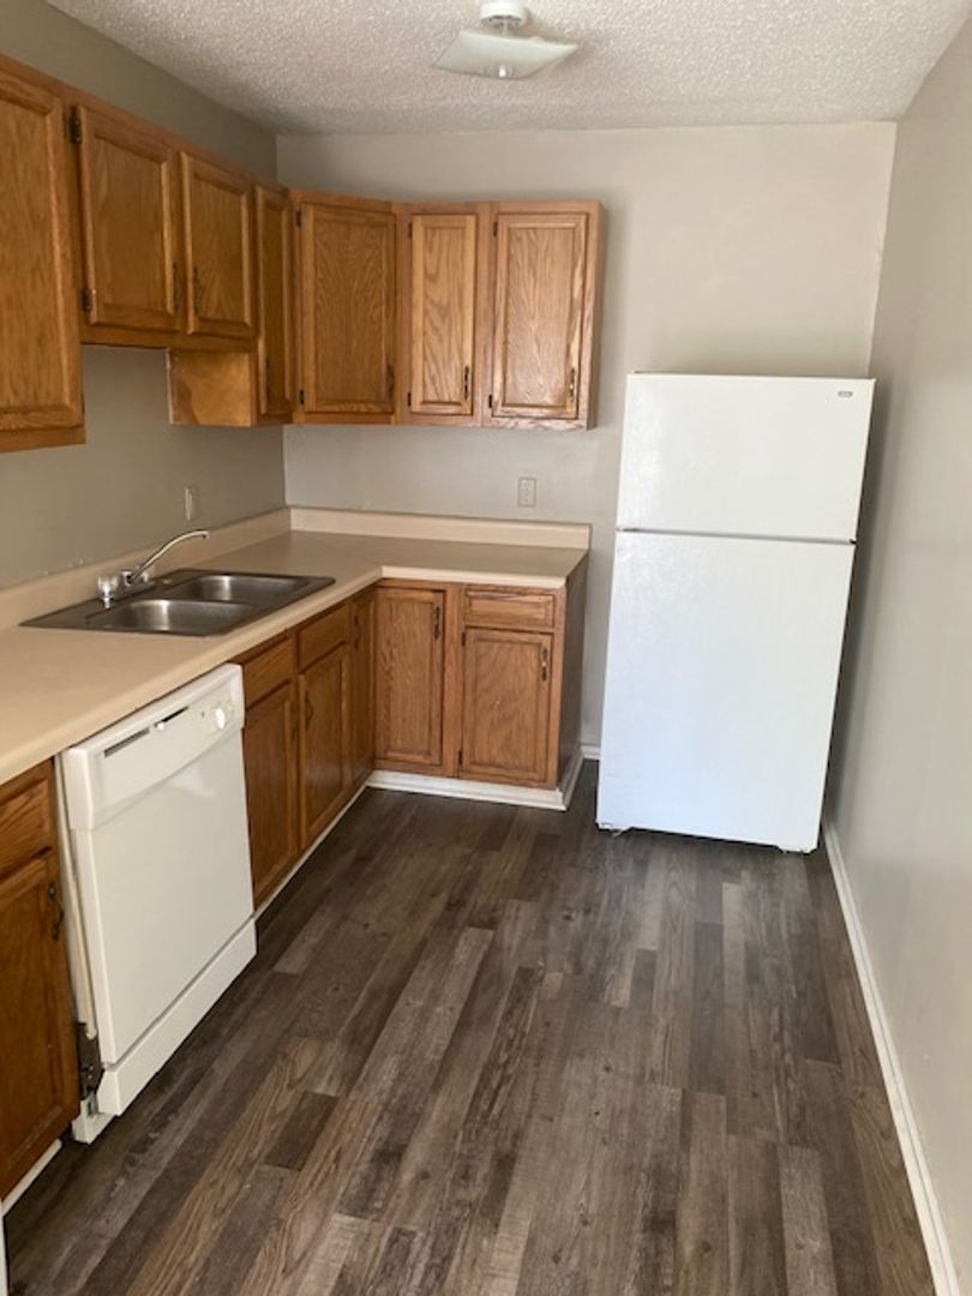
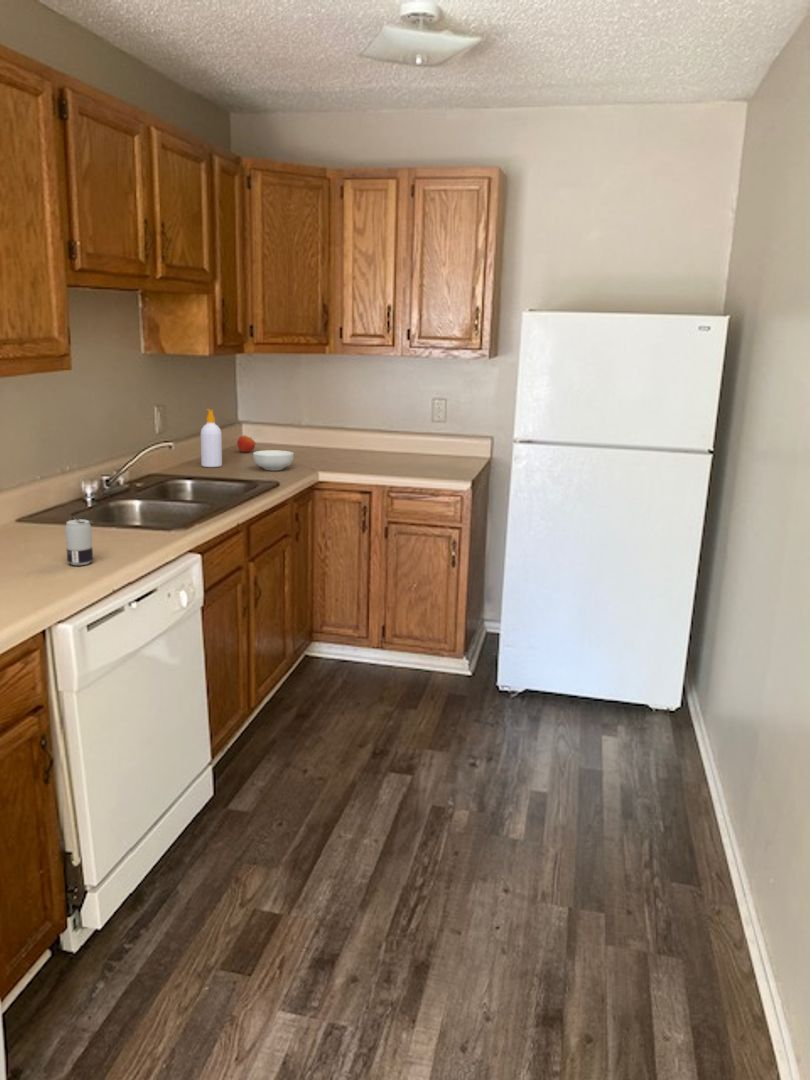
+ apple (246, 443)
+ cereal bowl (273, 460)
+ soap bottle (210, 437)
+ beverage can (79, 540)
